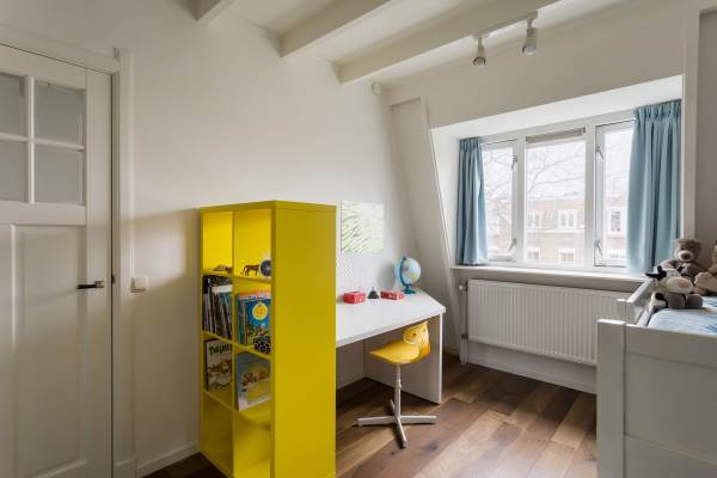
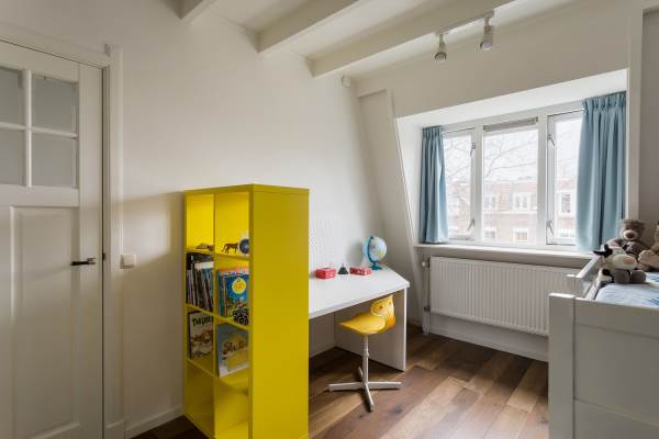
- wall art (362, 227)
